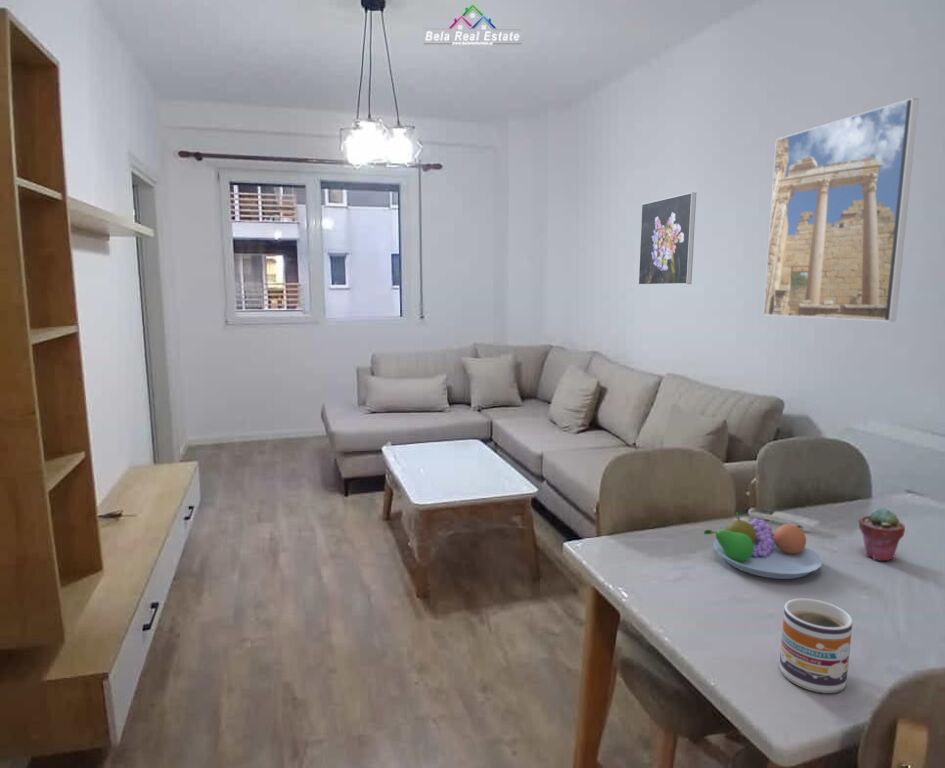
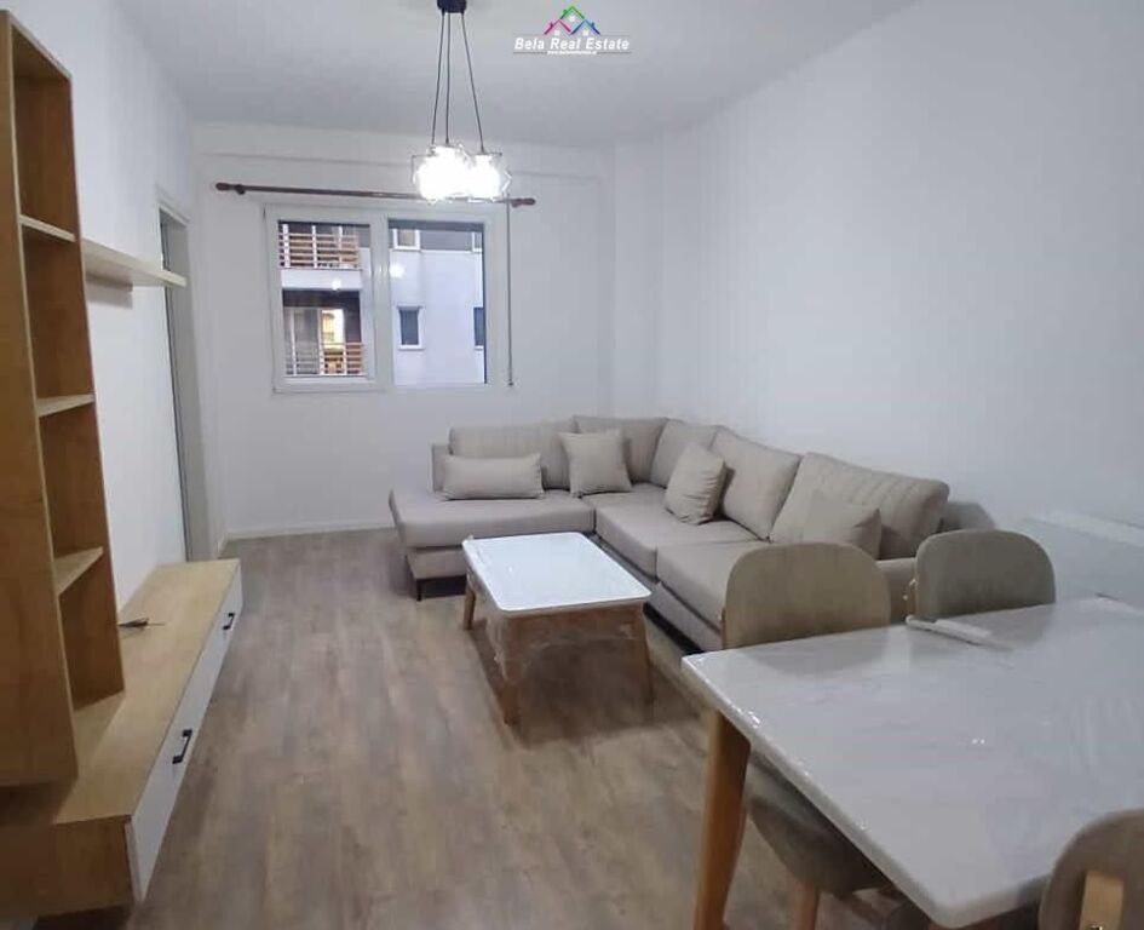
- mug (821, 643)
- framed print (830, 221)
- potted succulent (881, 532)
- fruit bowl (761, 541)
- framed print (665, 242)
